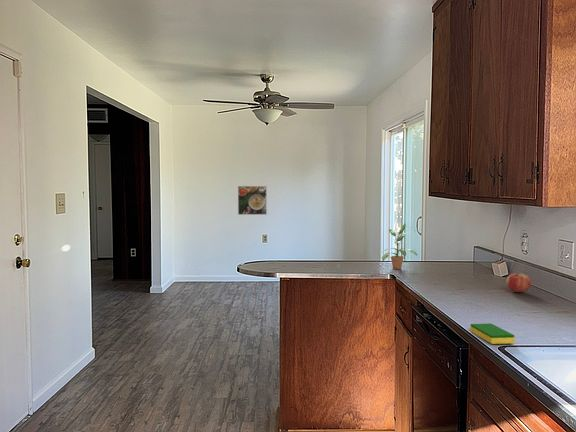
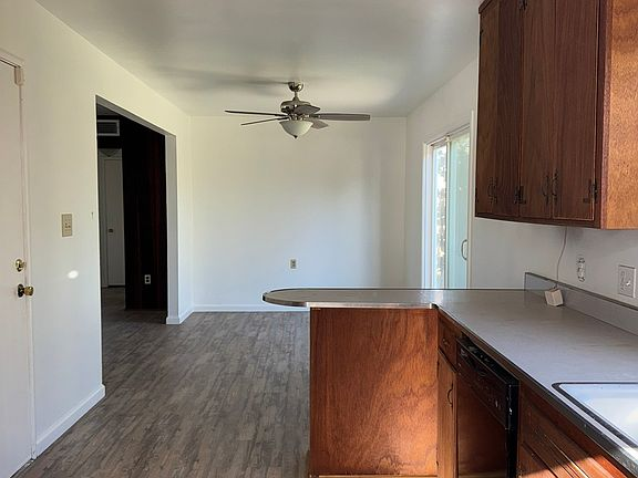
- potted plant (397, 246)
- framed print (252, 200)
- dish sponge (491, 333)
- fruit (518, 282)
